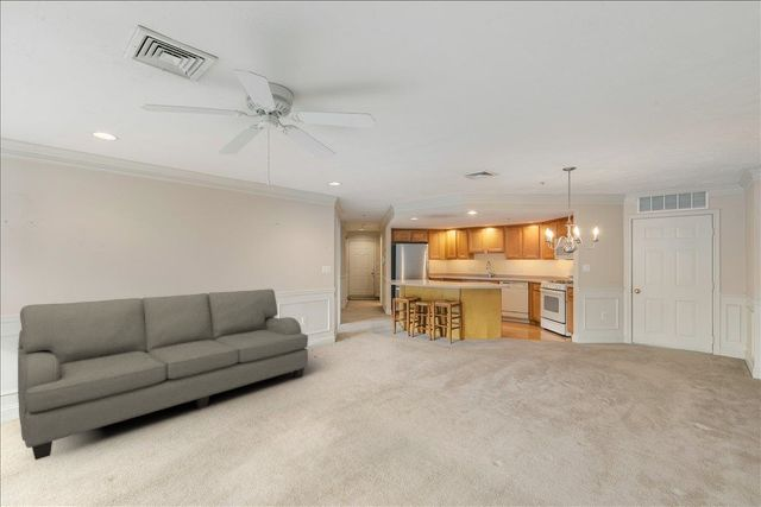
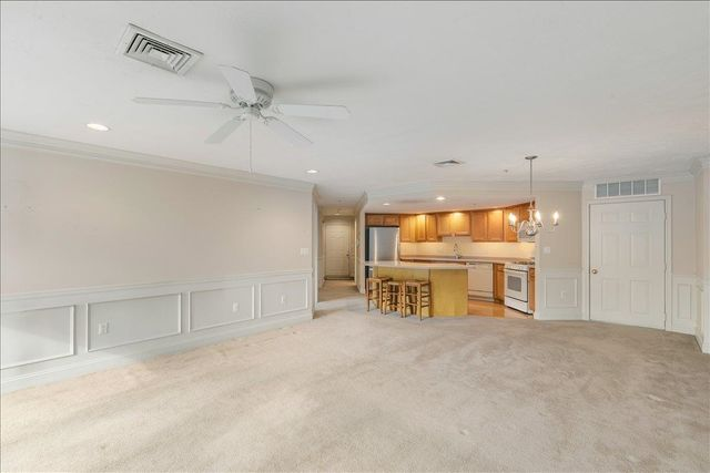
- sofa (185, 346)
